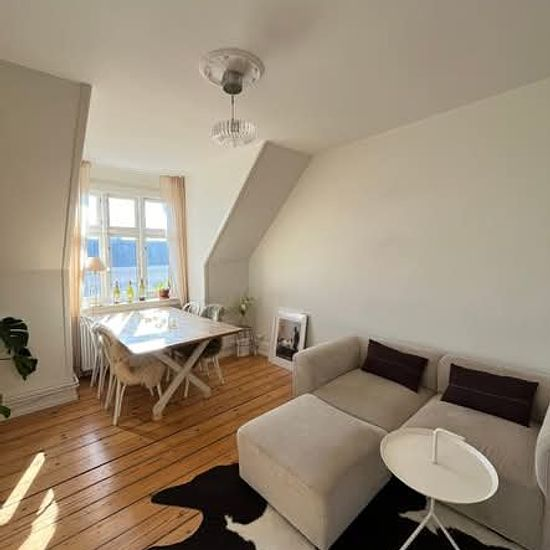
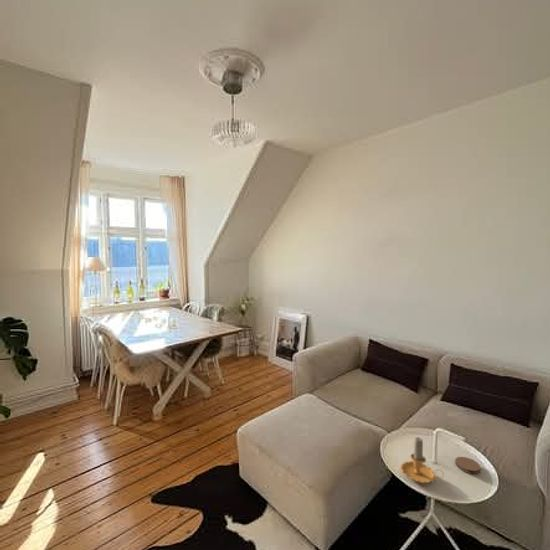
+ coaster (467, 464)
+ candle (422, 457)
